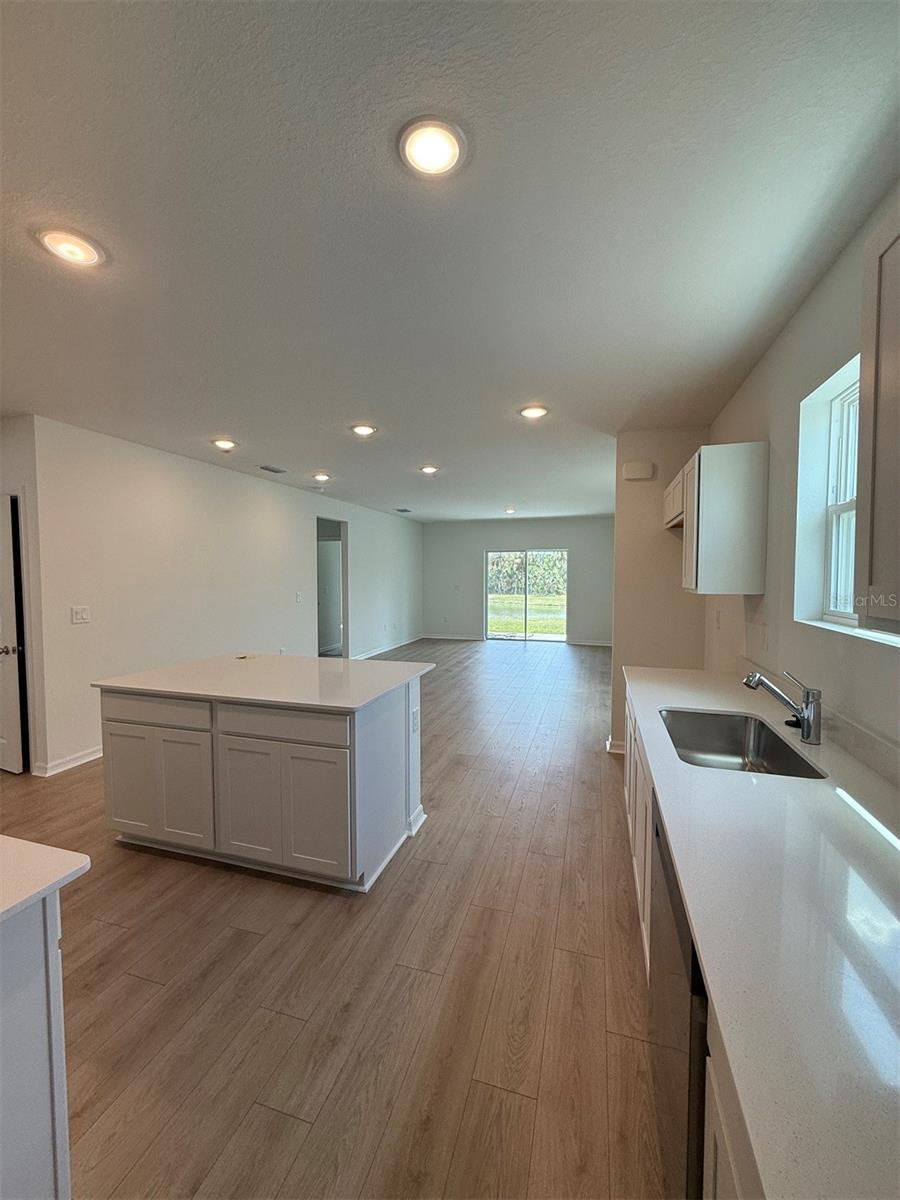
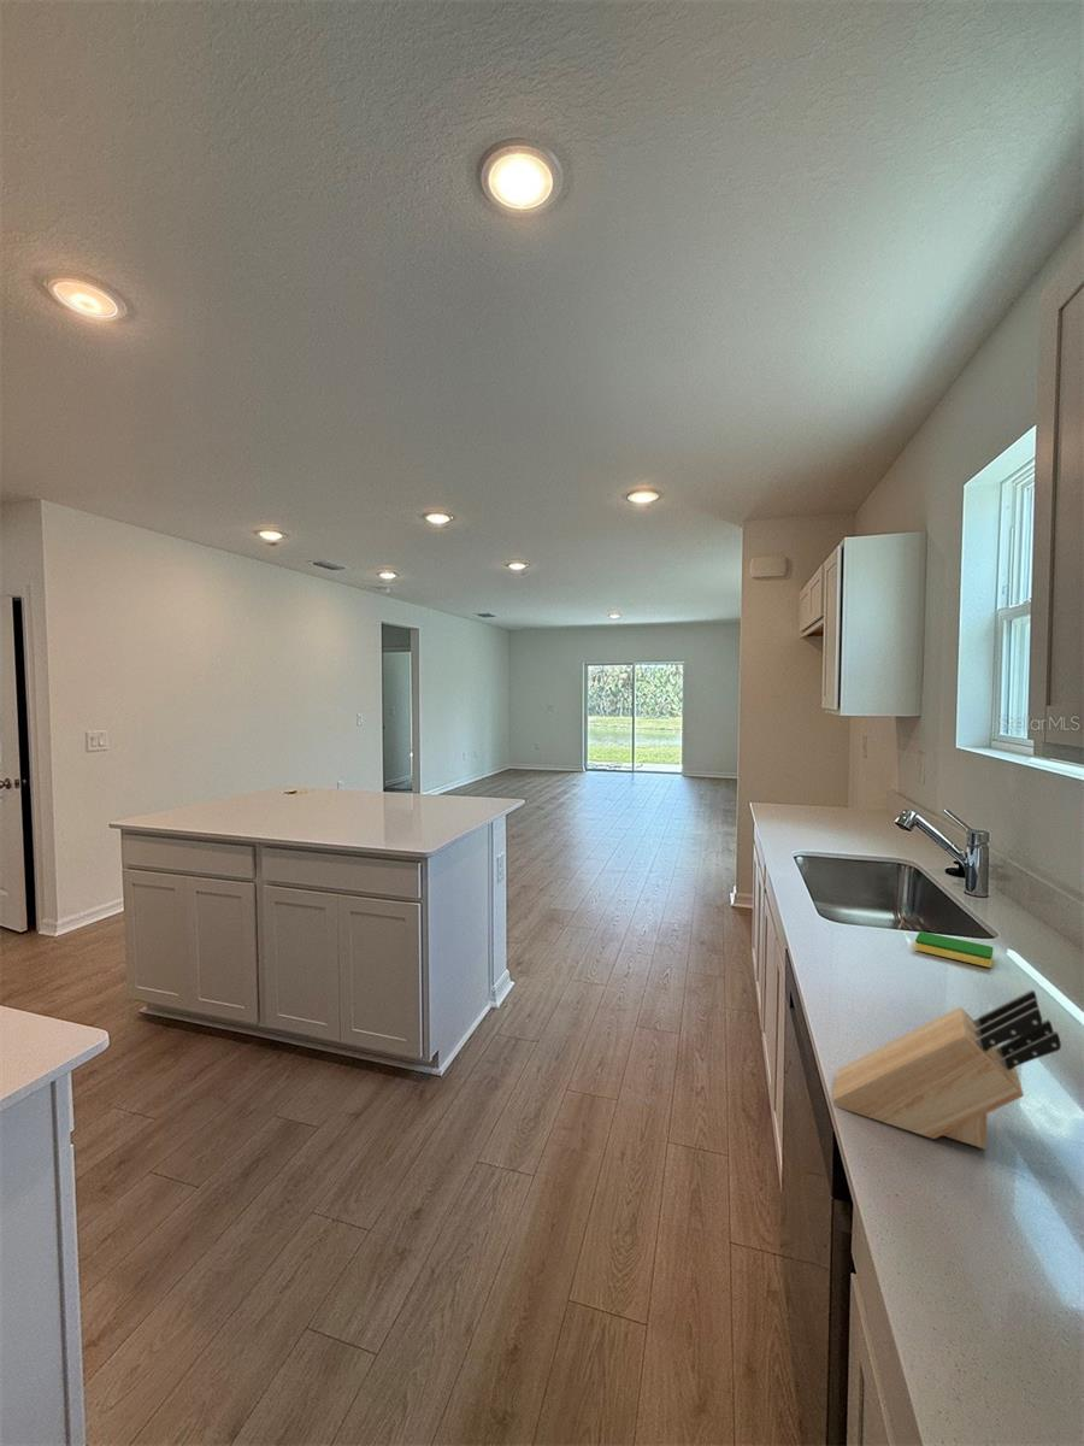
+ dish sponge (953, 948)
+ knife block (936, 1050)
